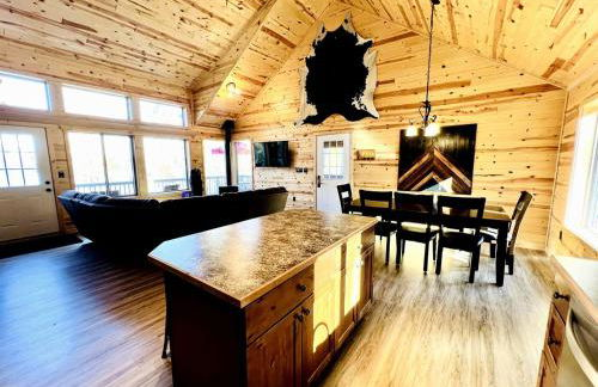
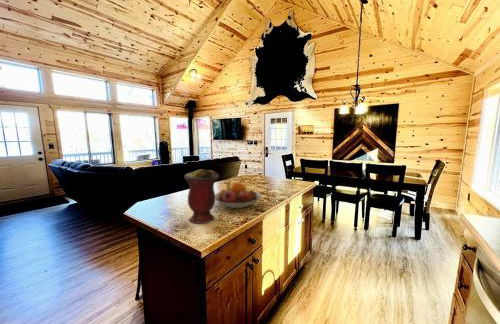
+ vase (202, 194)
+ fruit bowl (237, 194)
